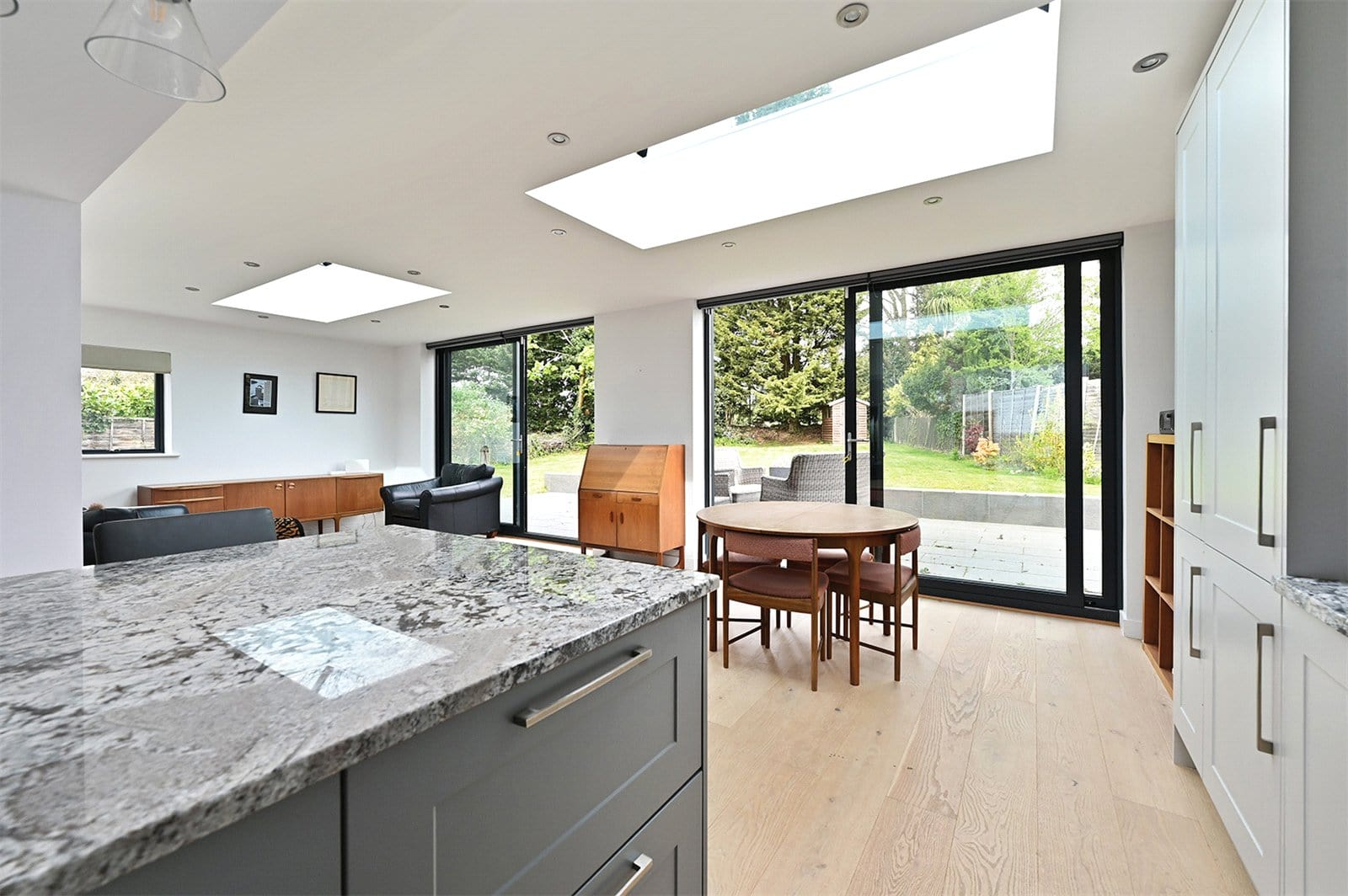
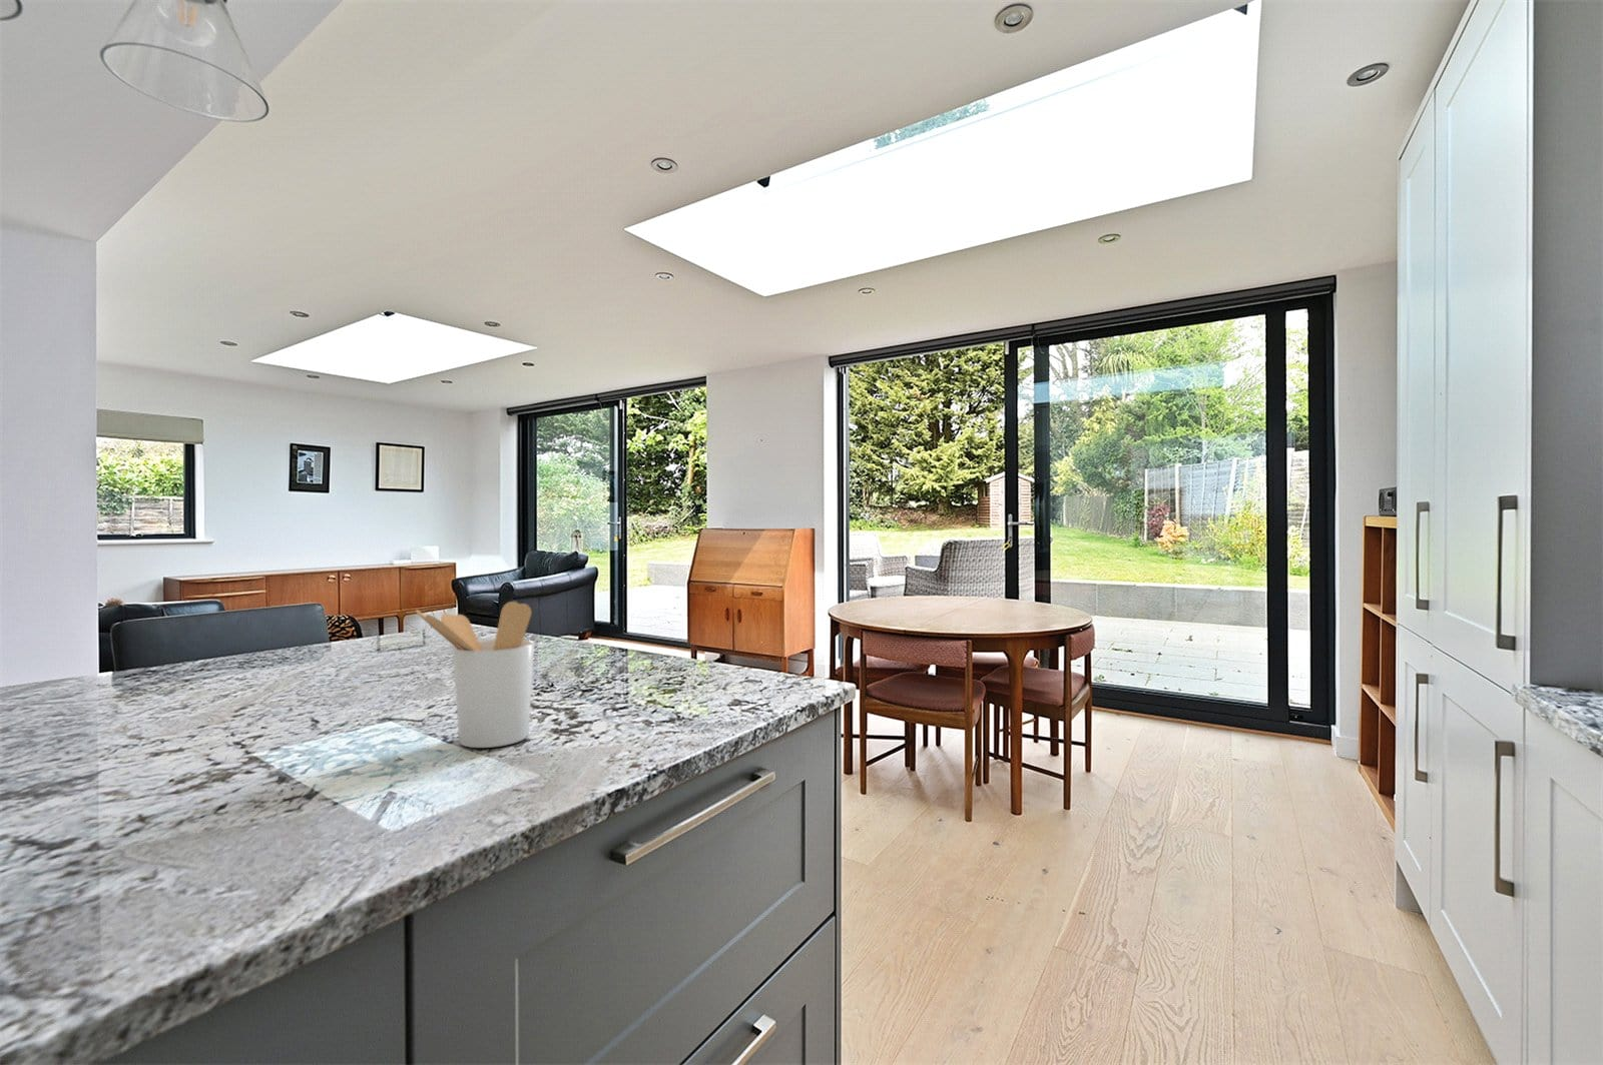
+ utensil holder (474, 672)
